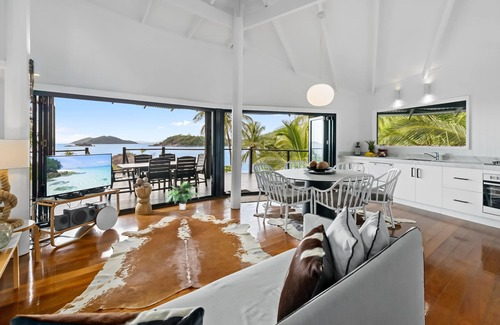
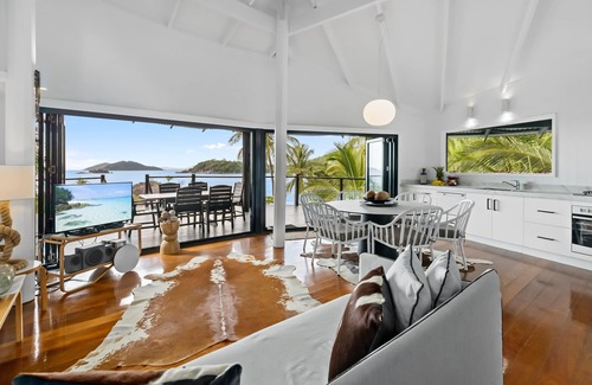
- potted plant (183, 194)
